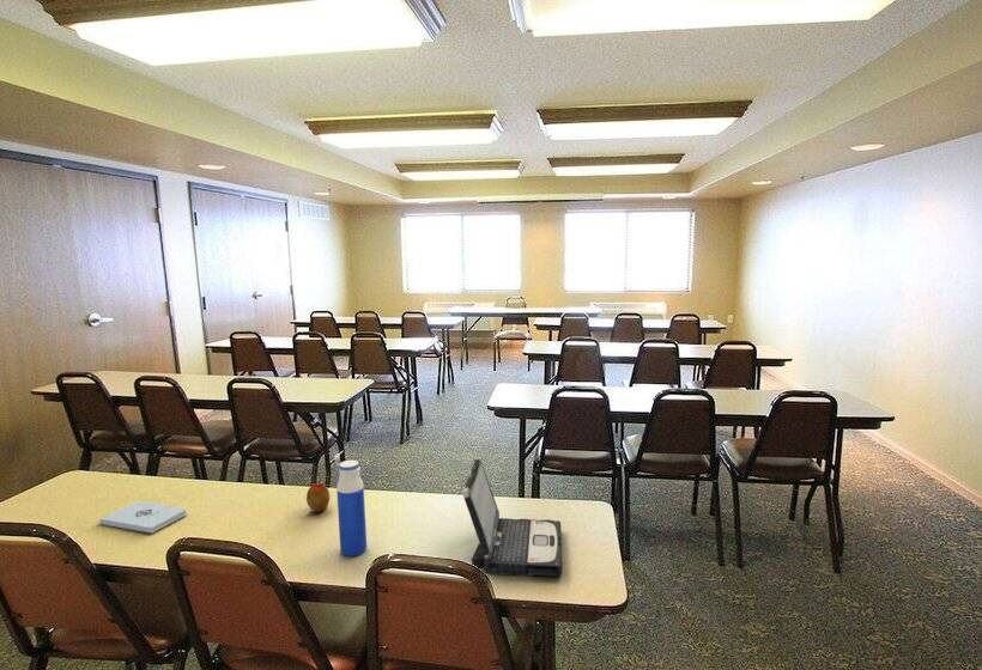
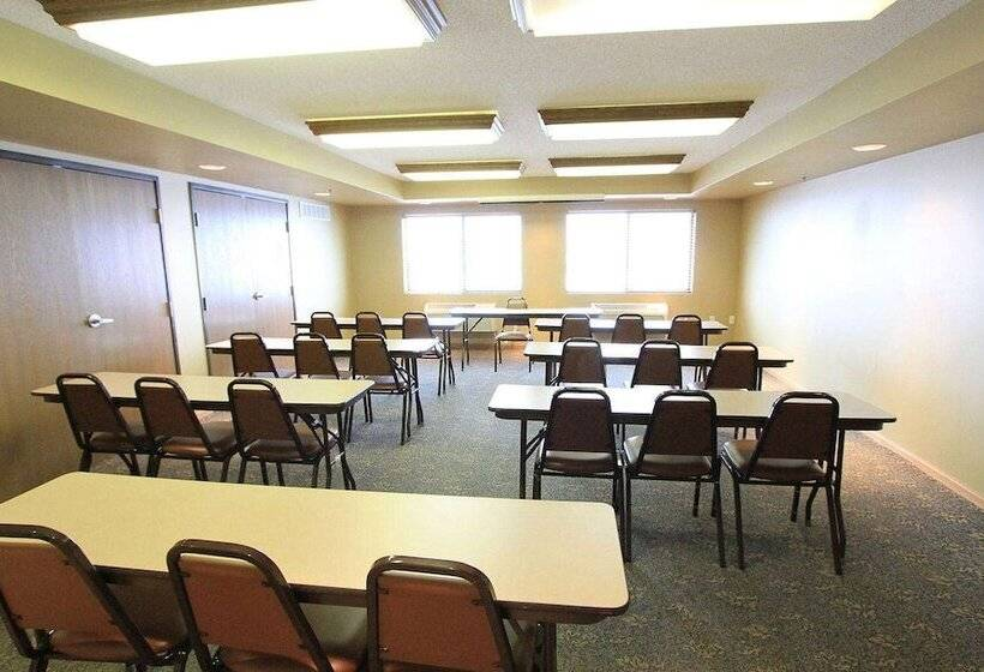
- apple (317, 494)
- water bottle (351, 506)
- laptop (513, 519)
- notepad (145, 516)
